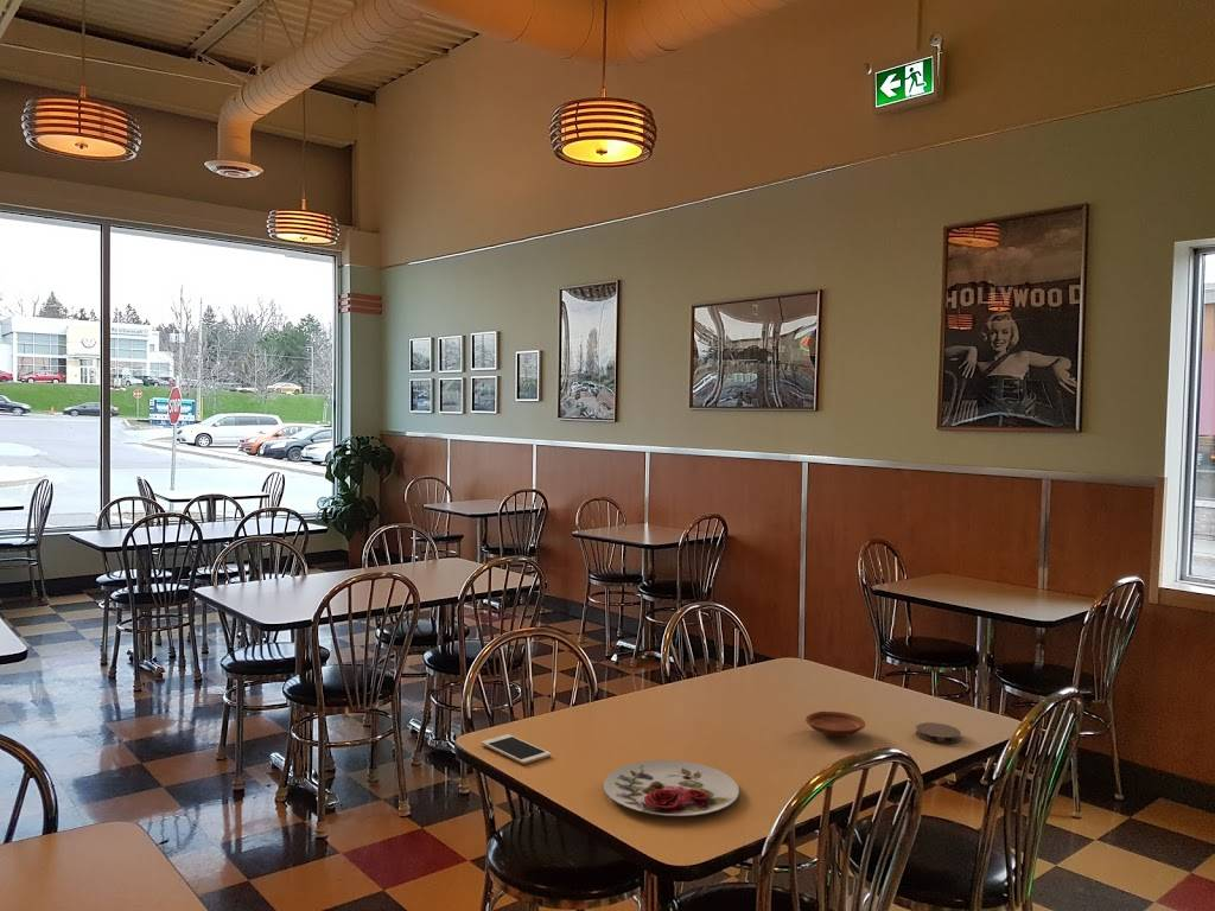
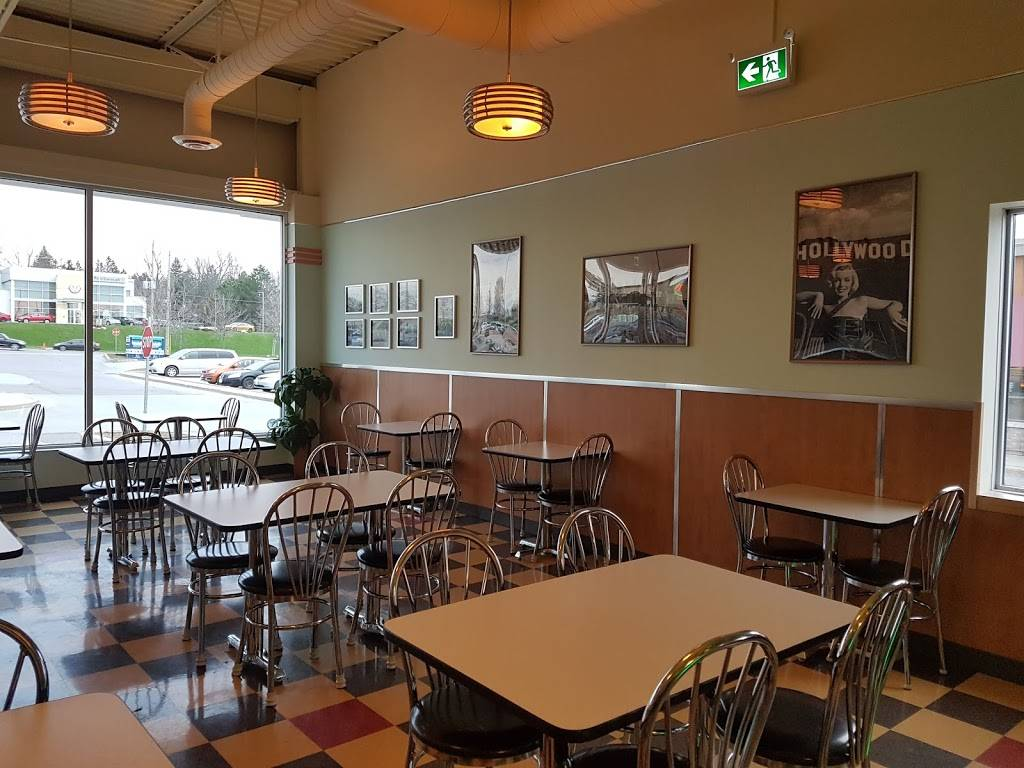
- plate (834, 726)
- cell phone (515, 748)
- plate (670, 784)
- coaster (937, 732)
